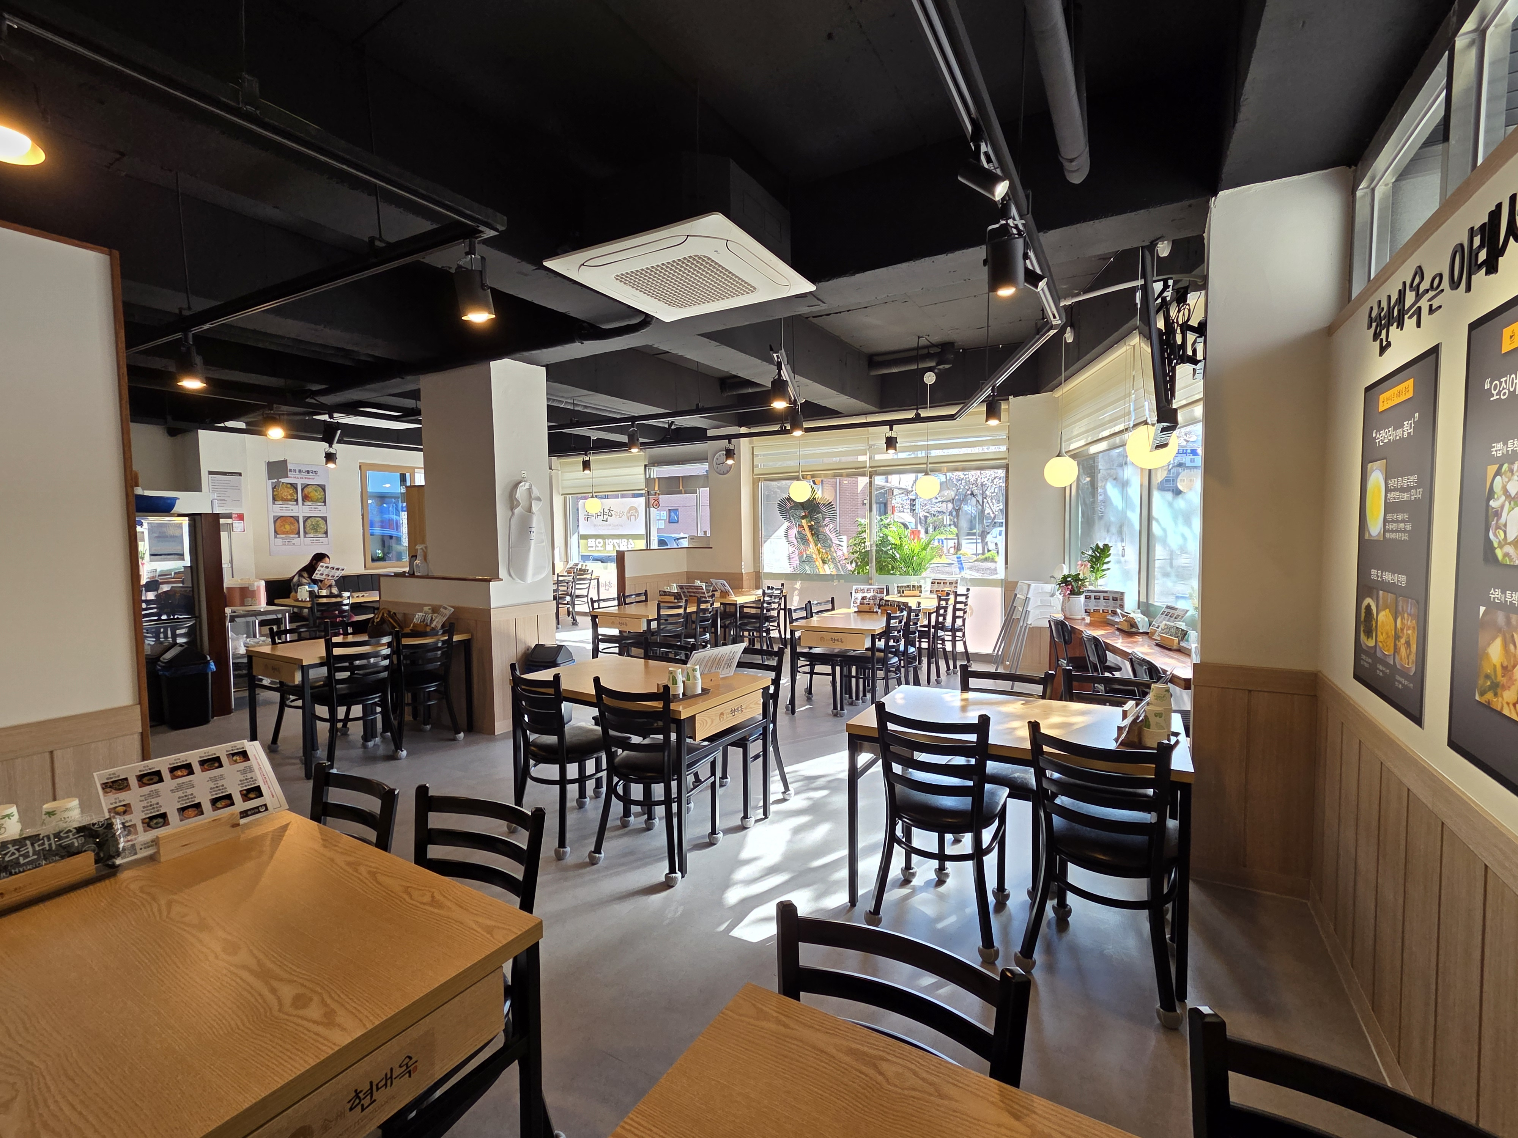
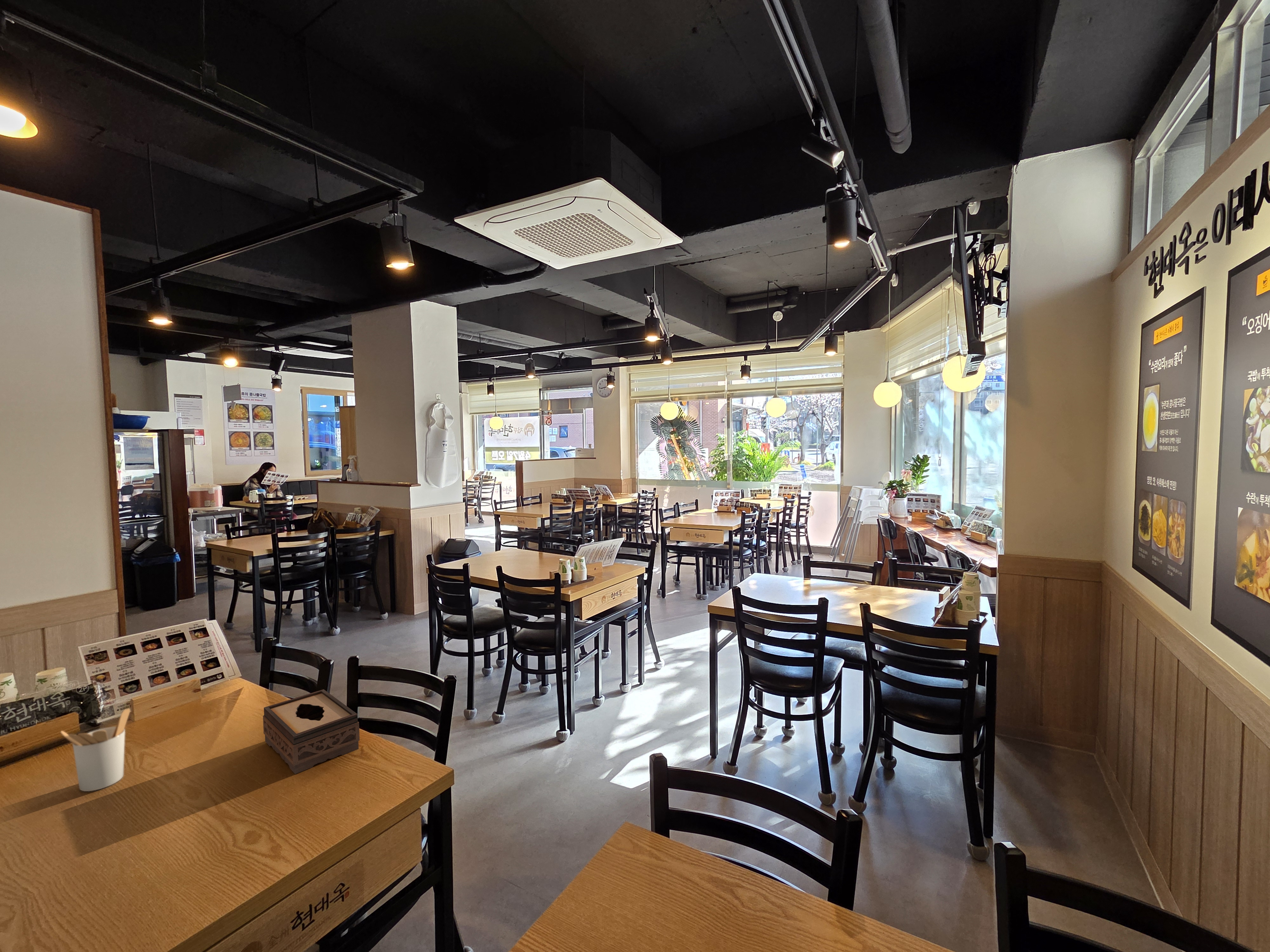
+ tissue box (311, 728)
+ utensil holder (97, 752)
